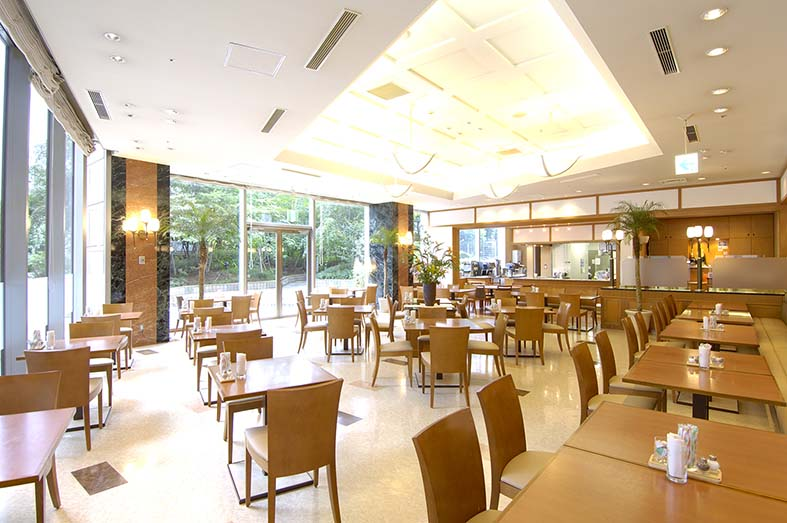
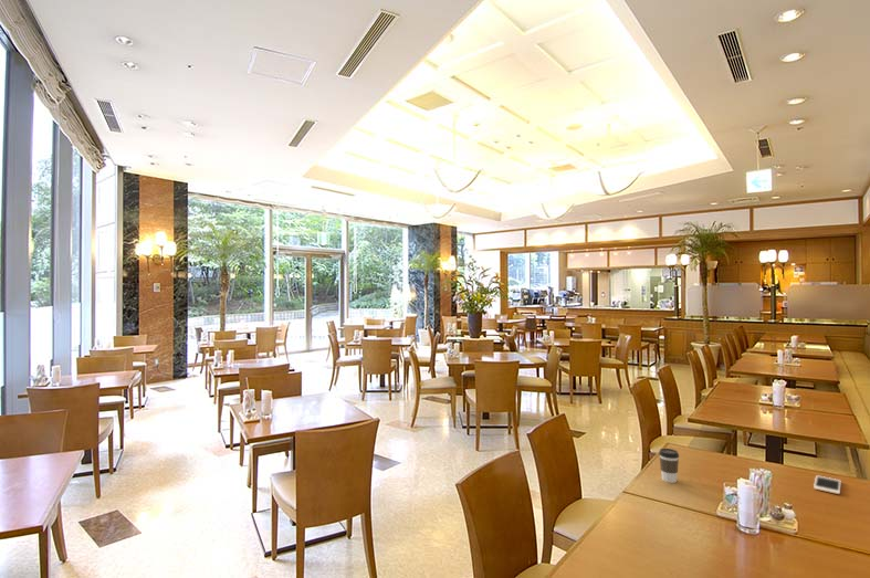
+ coffee cup (669, 465)
+ cell phone (827, 484)
